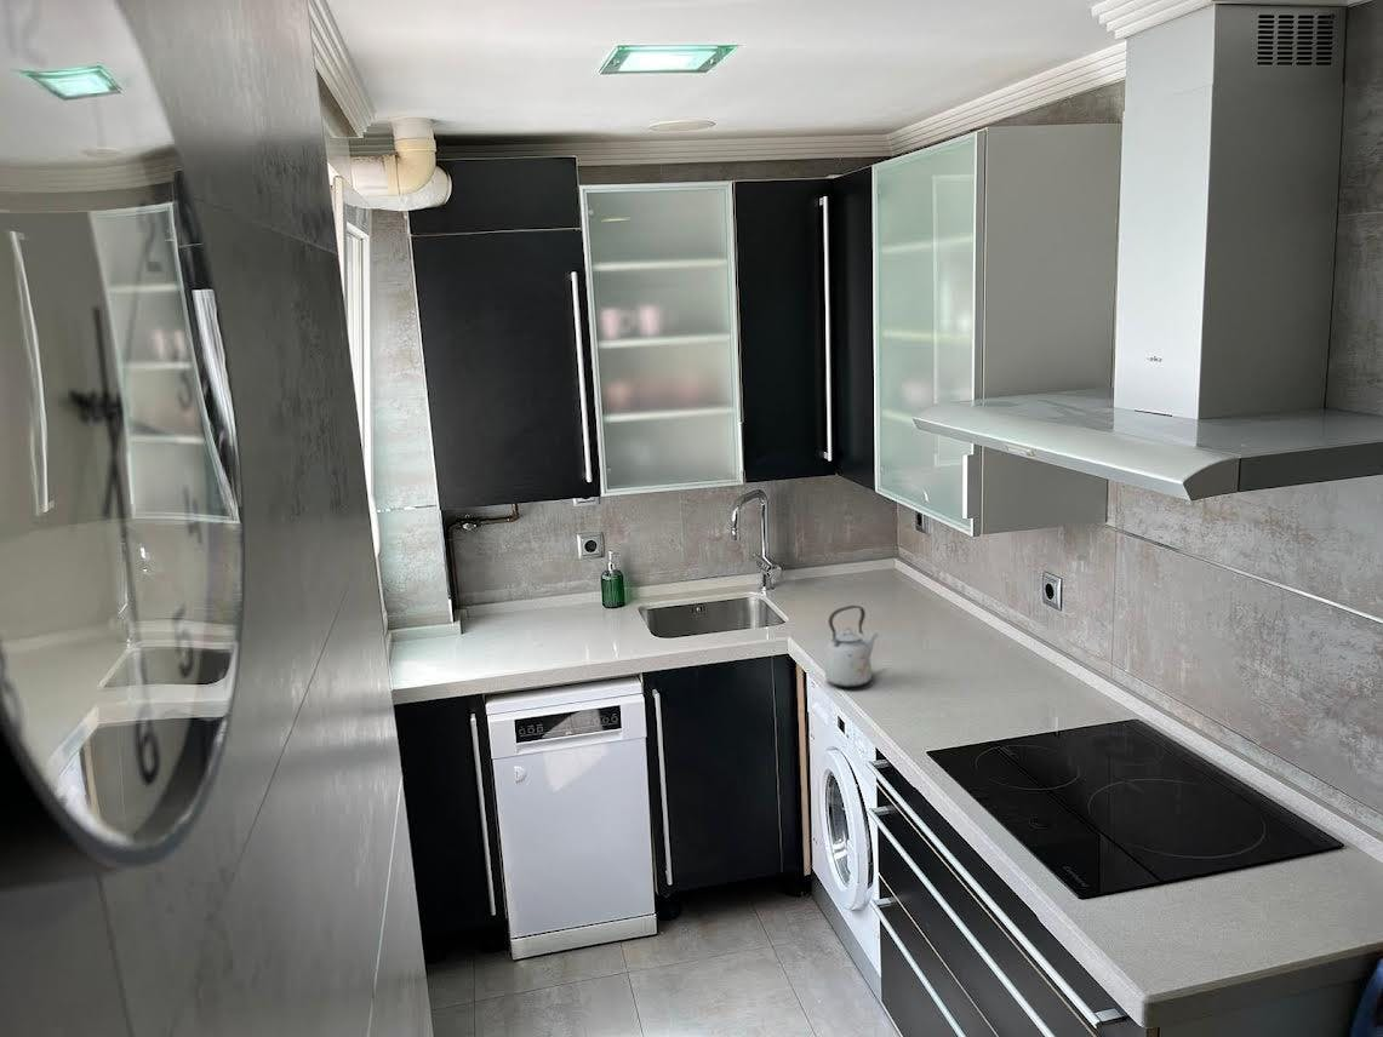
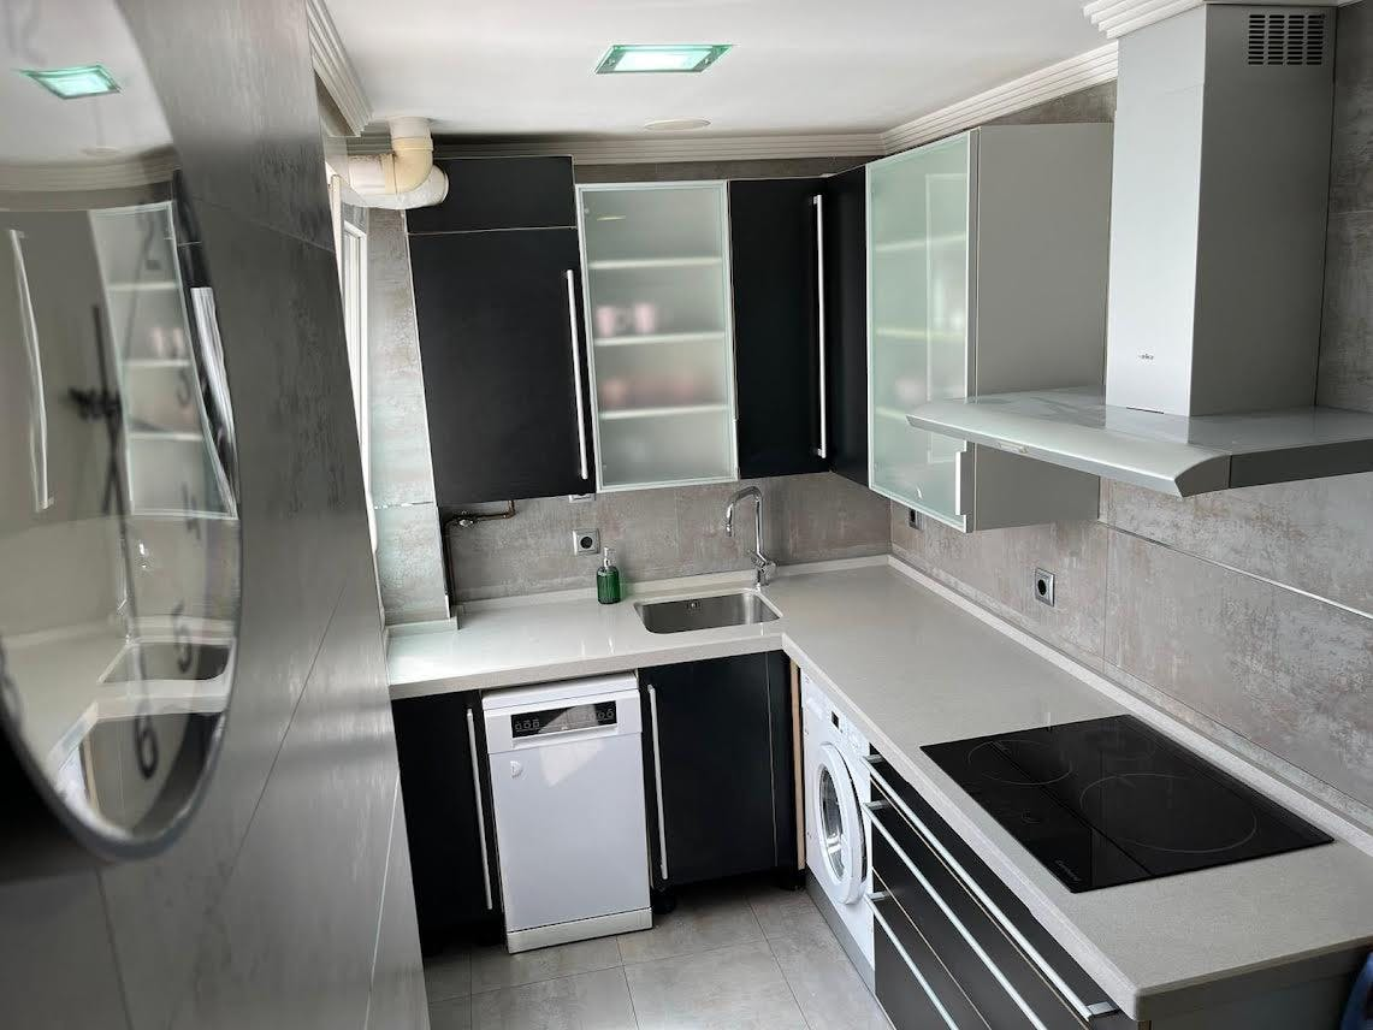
- kettle (853, 642)
